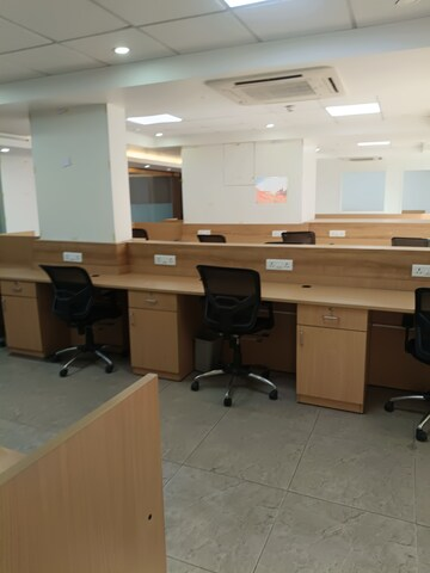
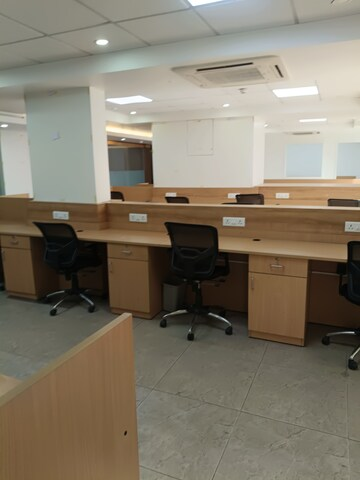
- wall art (271, 190)
